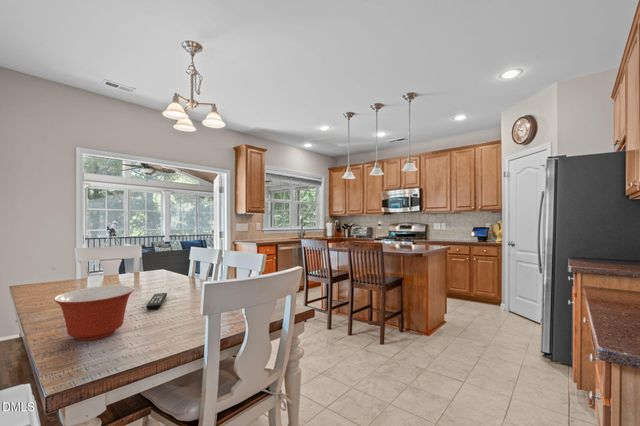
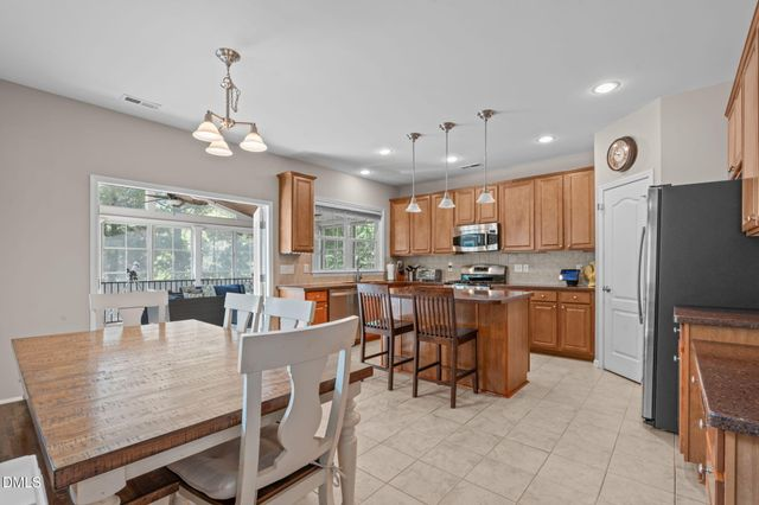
- mixing bowl (96, 313)
- remote control (157, 300)
